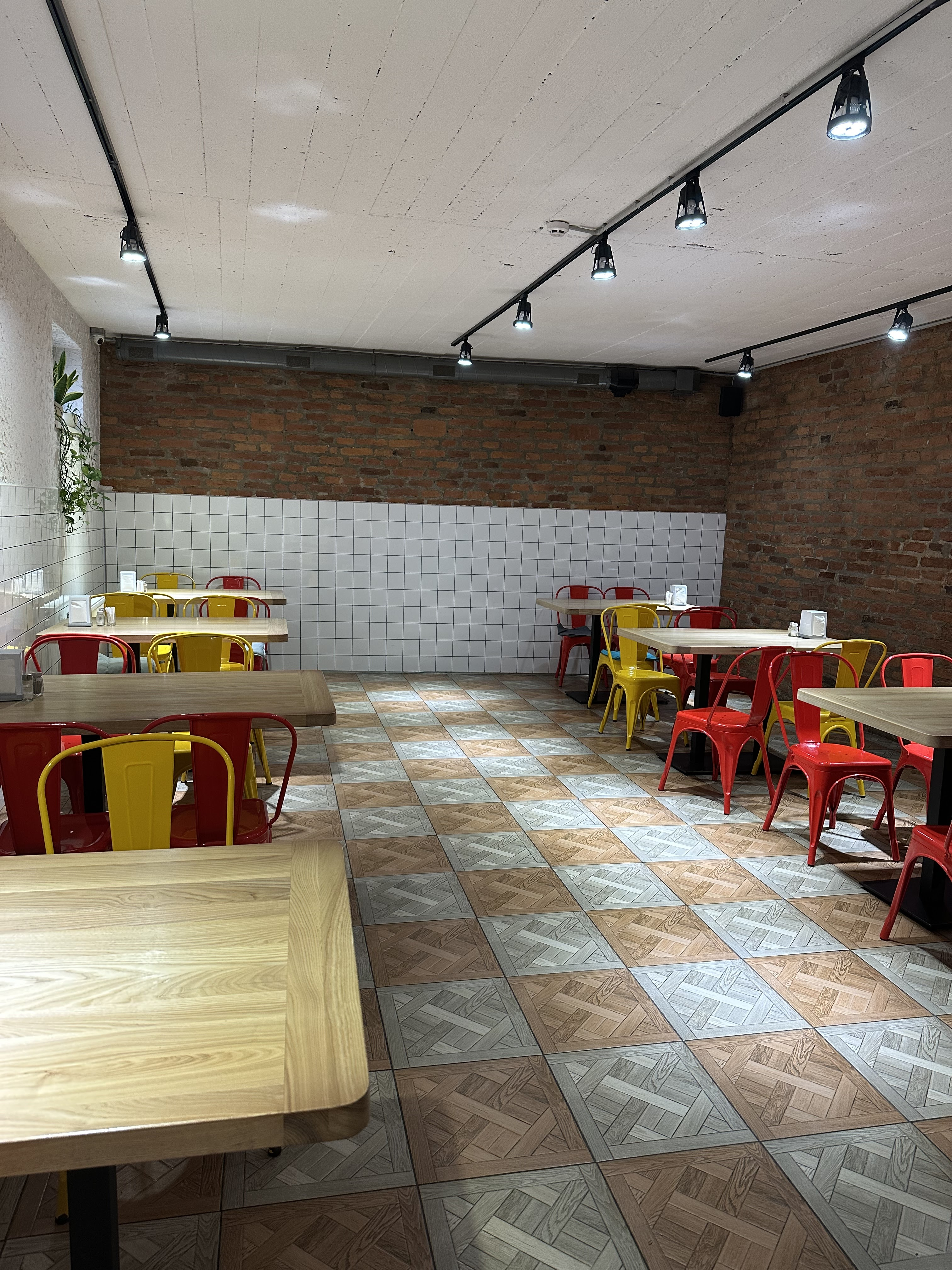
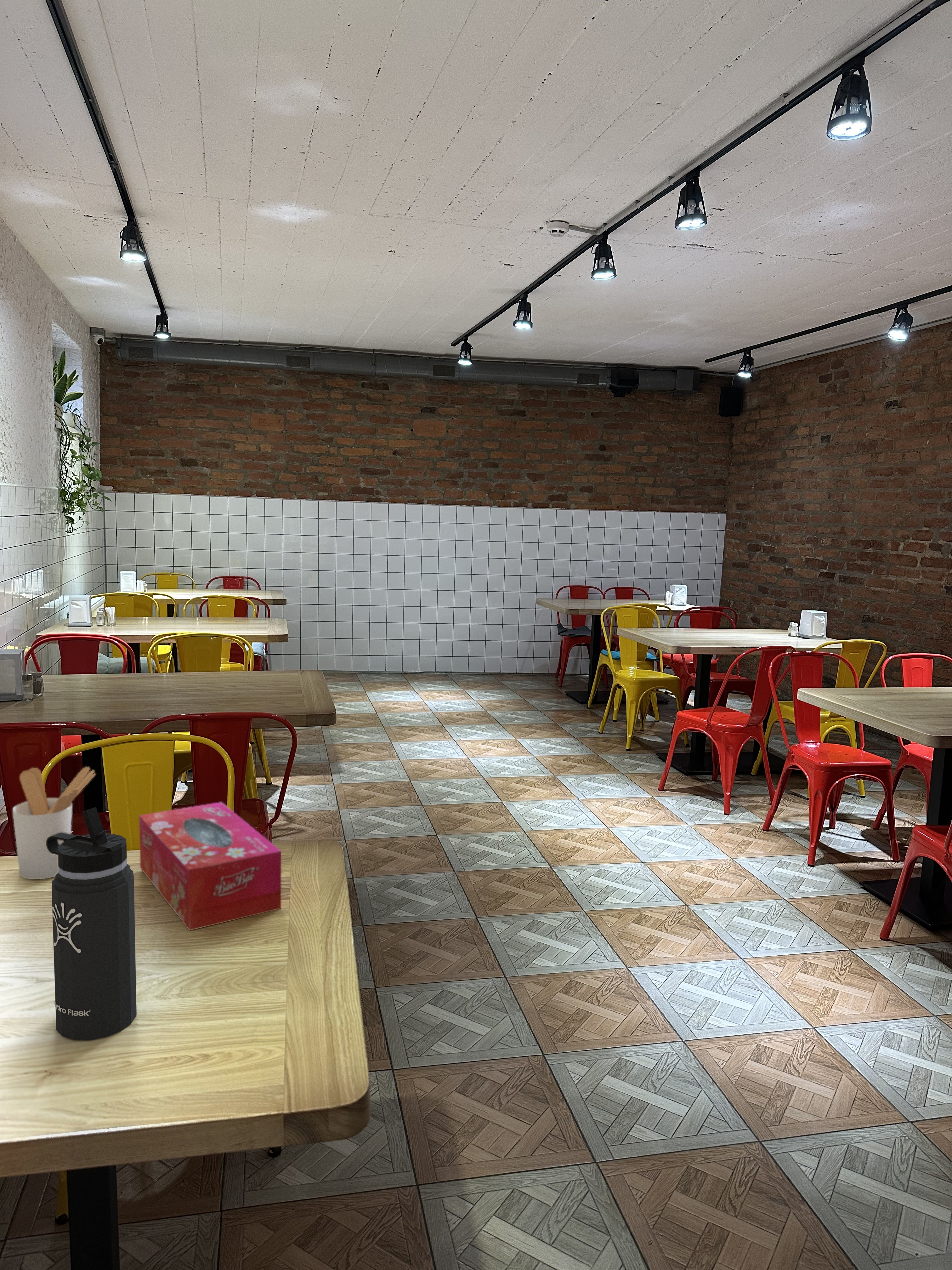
+ utensil holder (57, 819)
+ thermos bottle (88, 914)
+ tissue box (207, 860)
